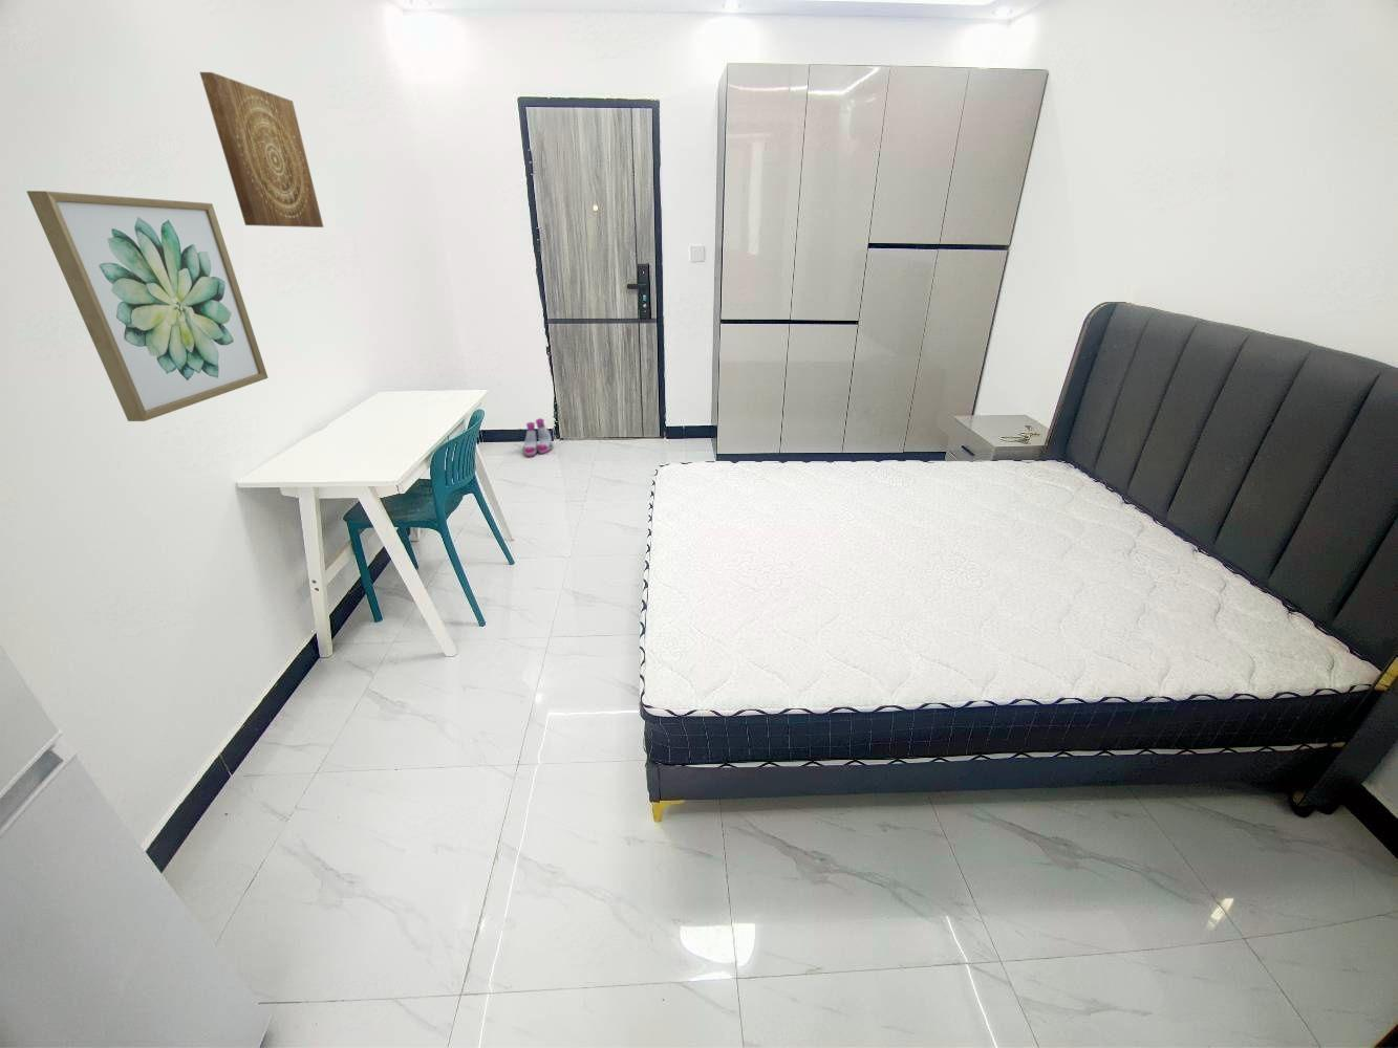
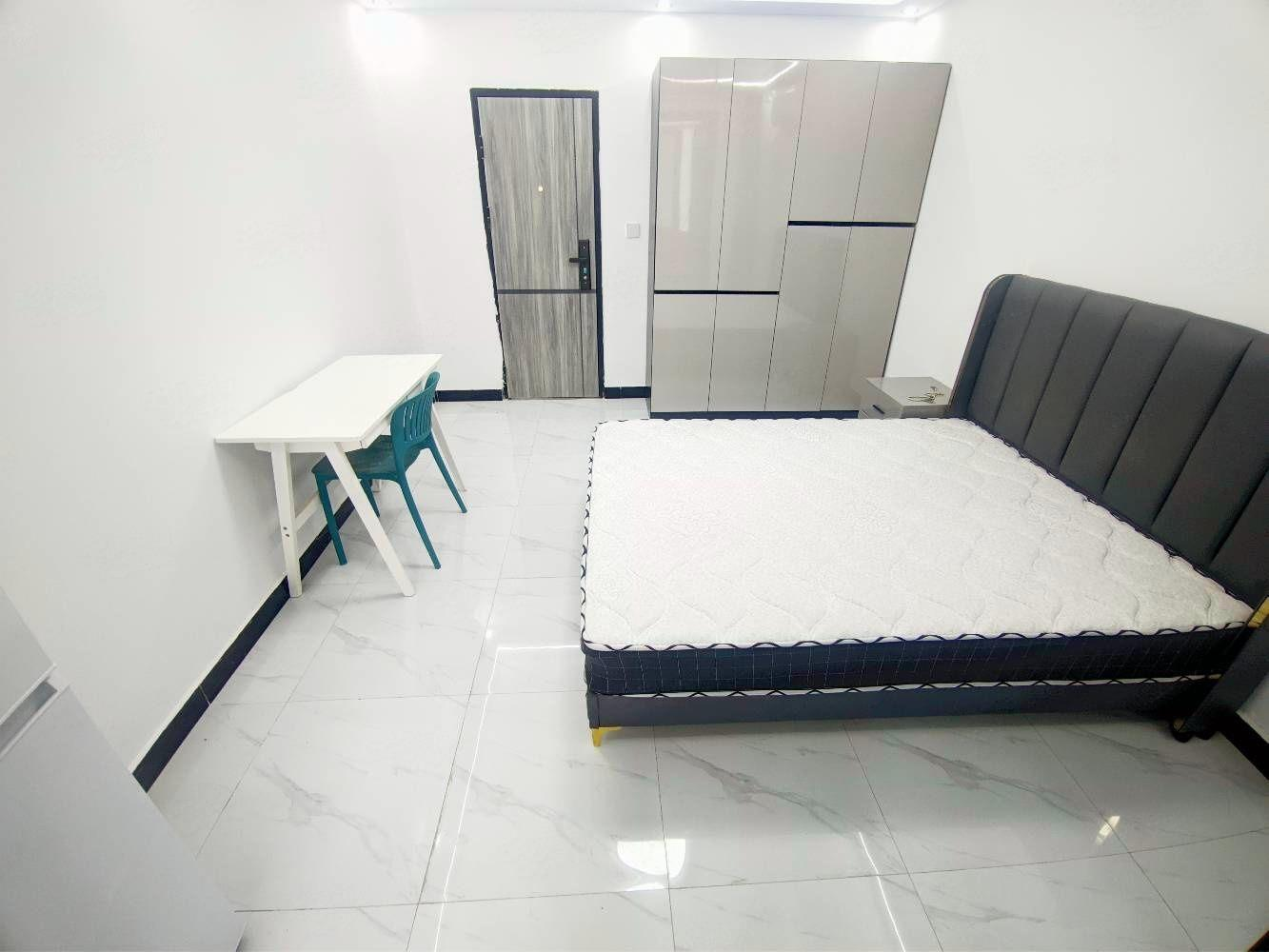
- wall art (173, 304)
- boots (535, 436)
- wall art (270, 160)
